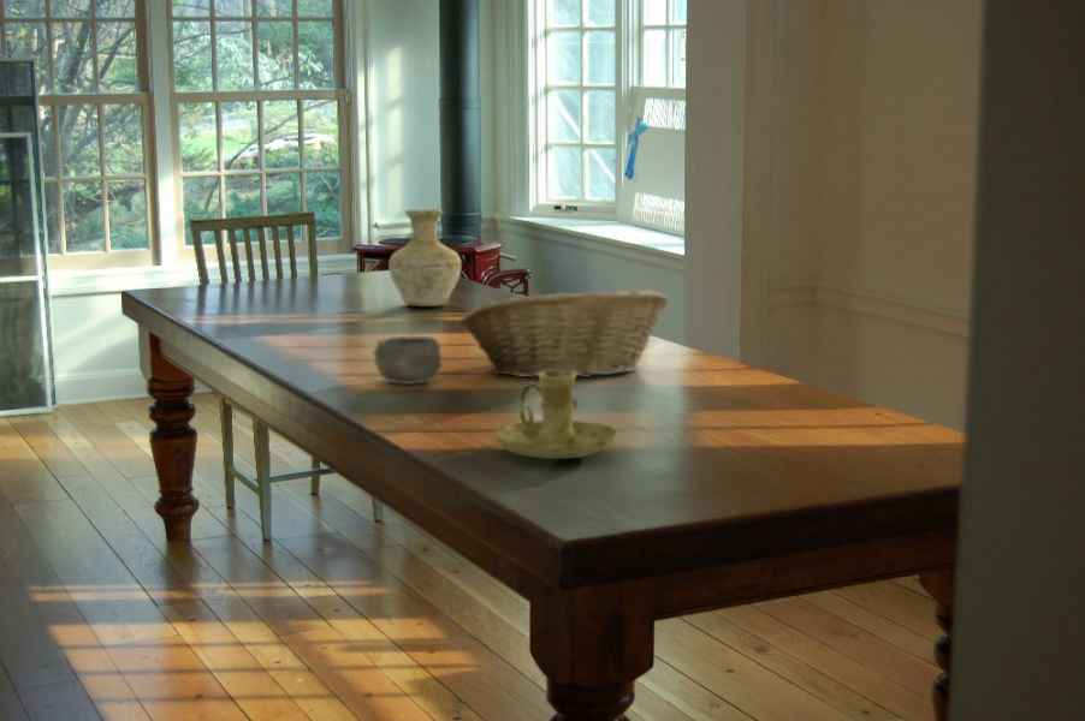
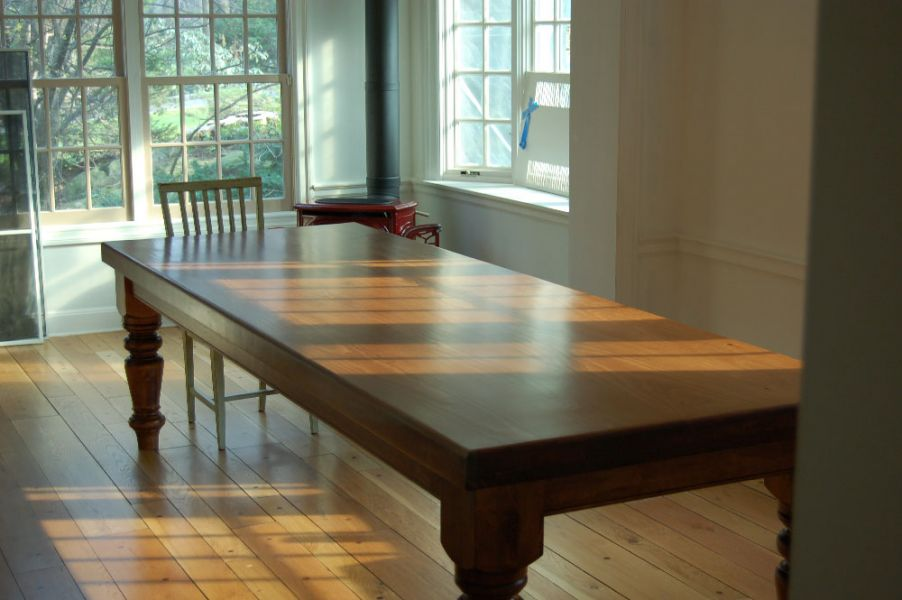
- fruit basket (565, 327)
- candle holder (551, 411)
- bowl (408, 360)
- vase (425, 257)
